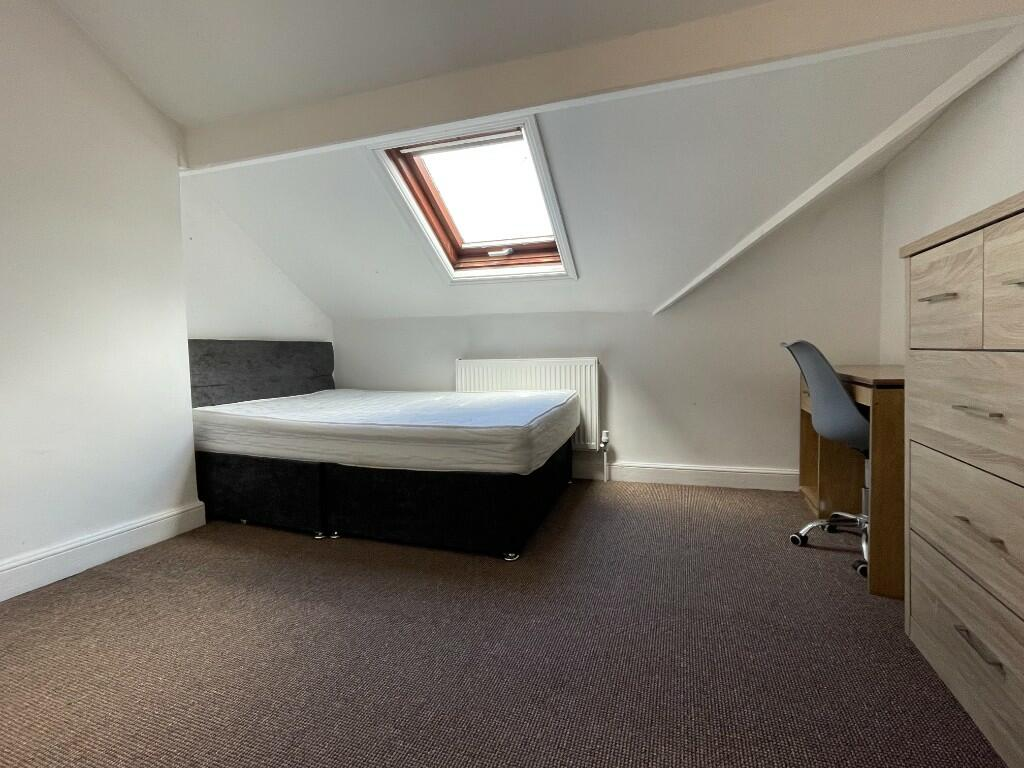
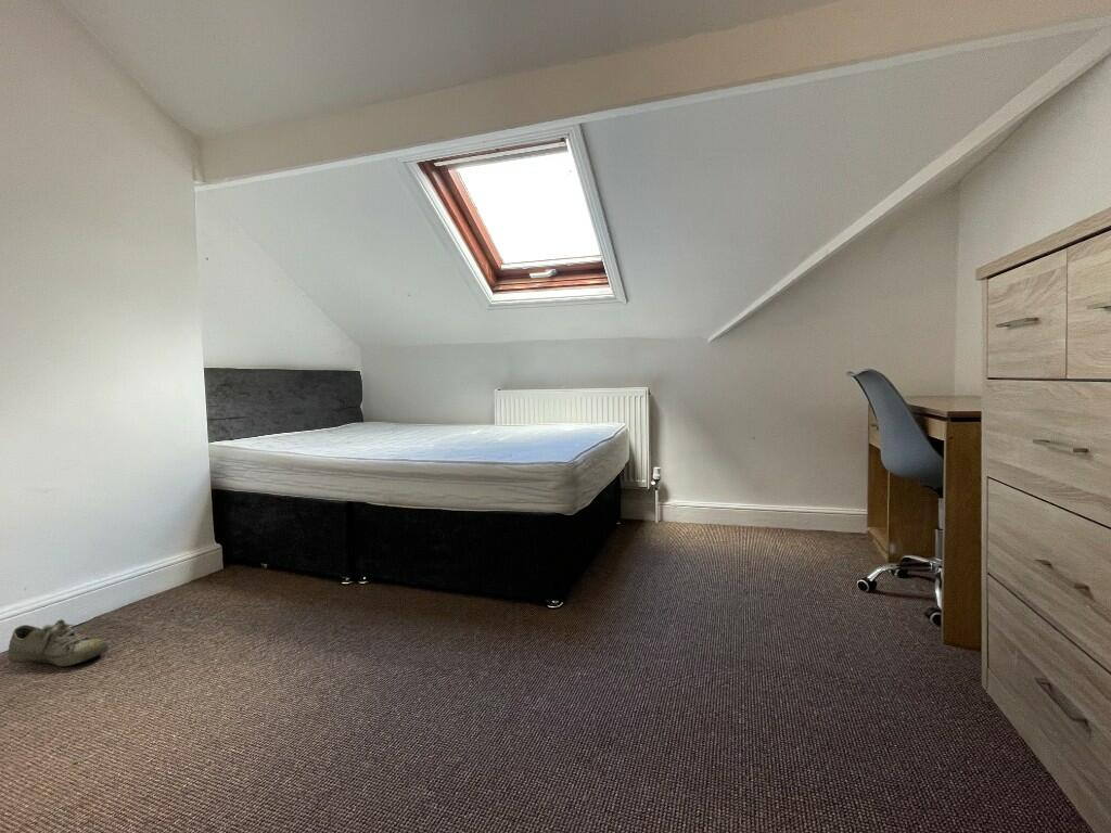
+ shoe (60, 637)
